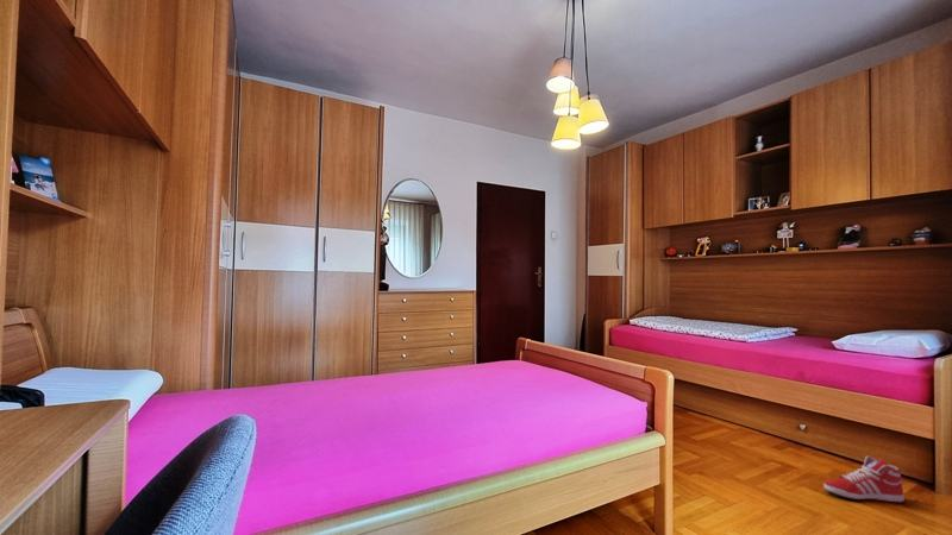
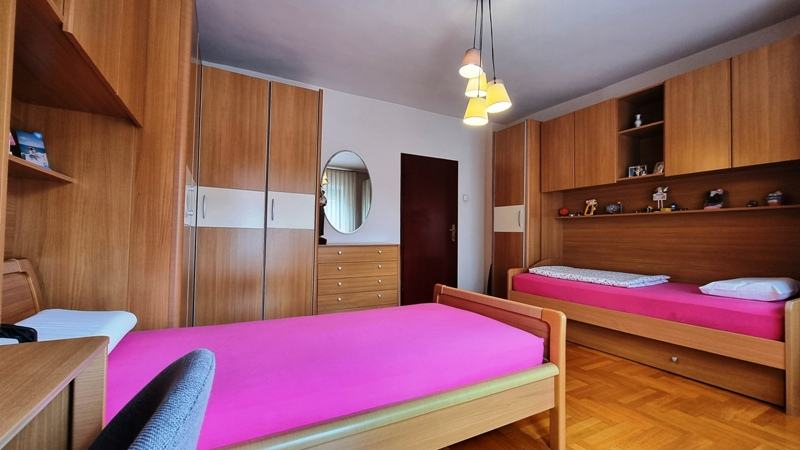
- sneaker (862, 477)
